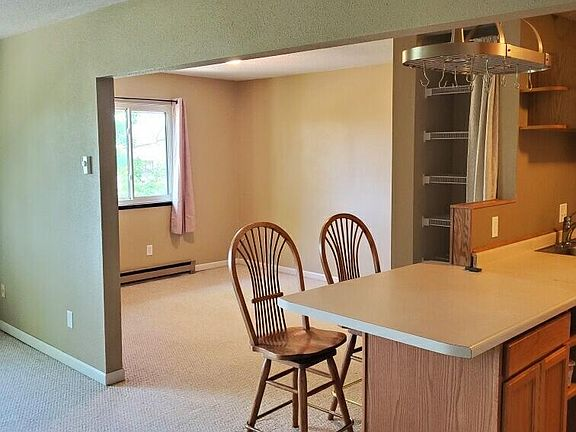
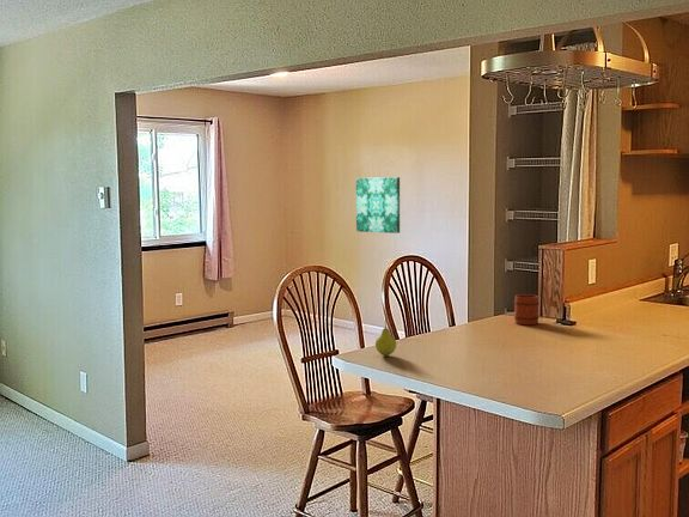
+ mug (528, 309)
+ fruit (385, 336)
+ wall art (377, 205)
